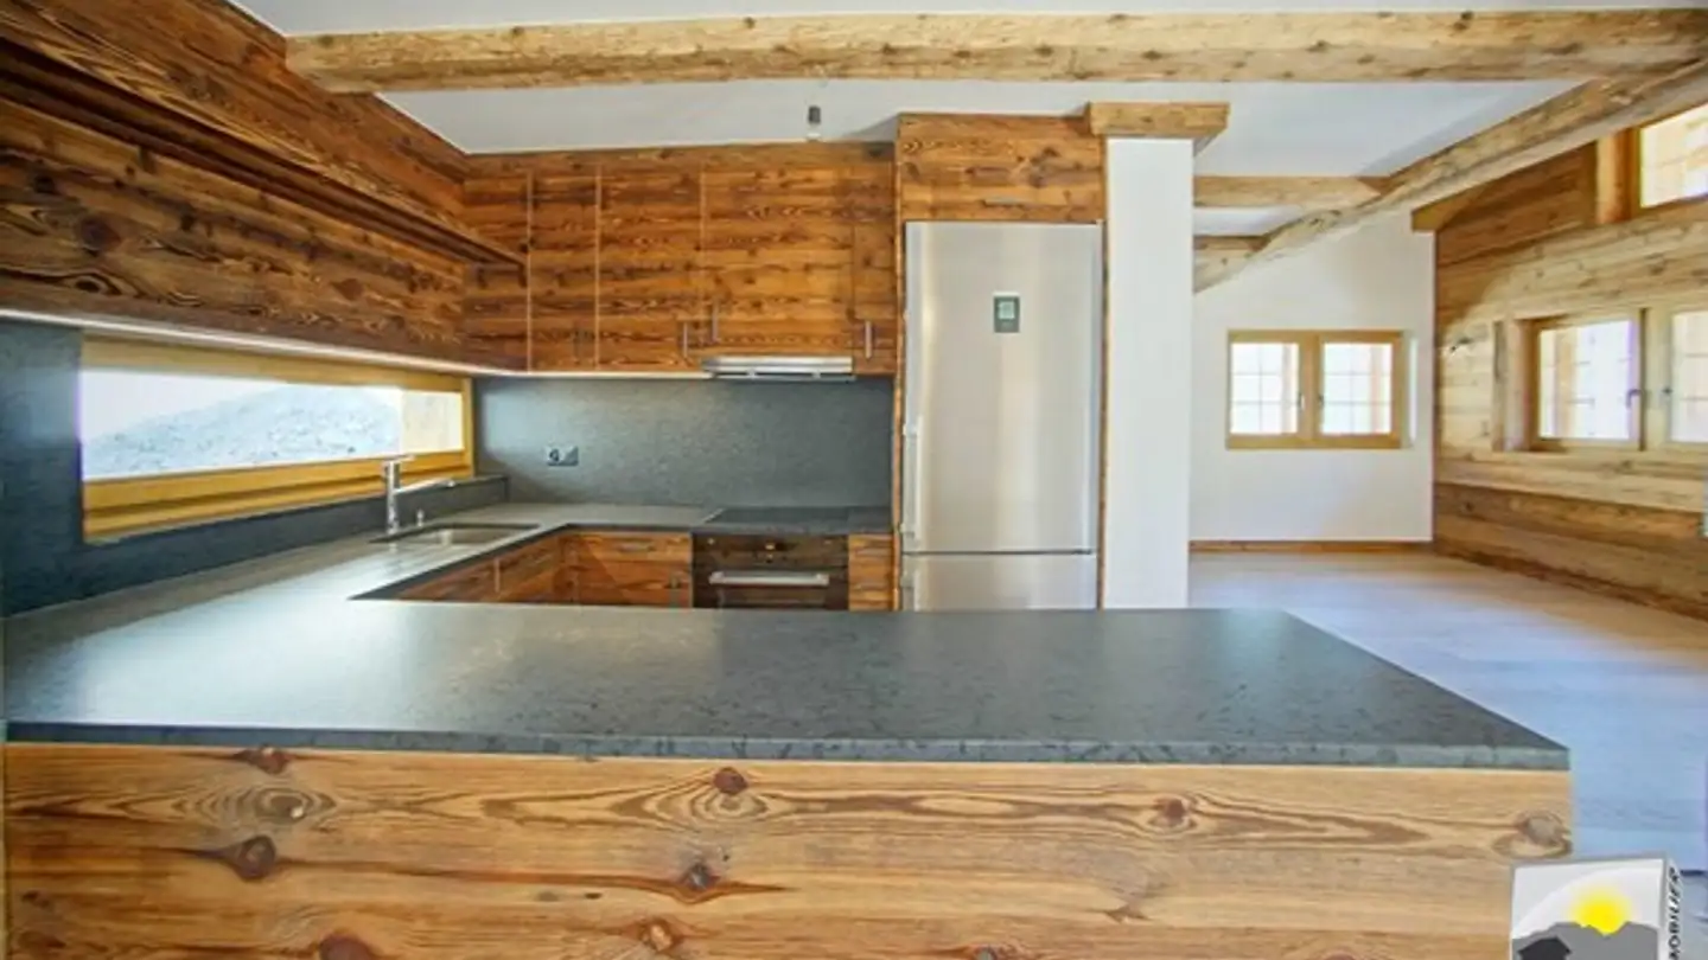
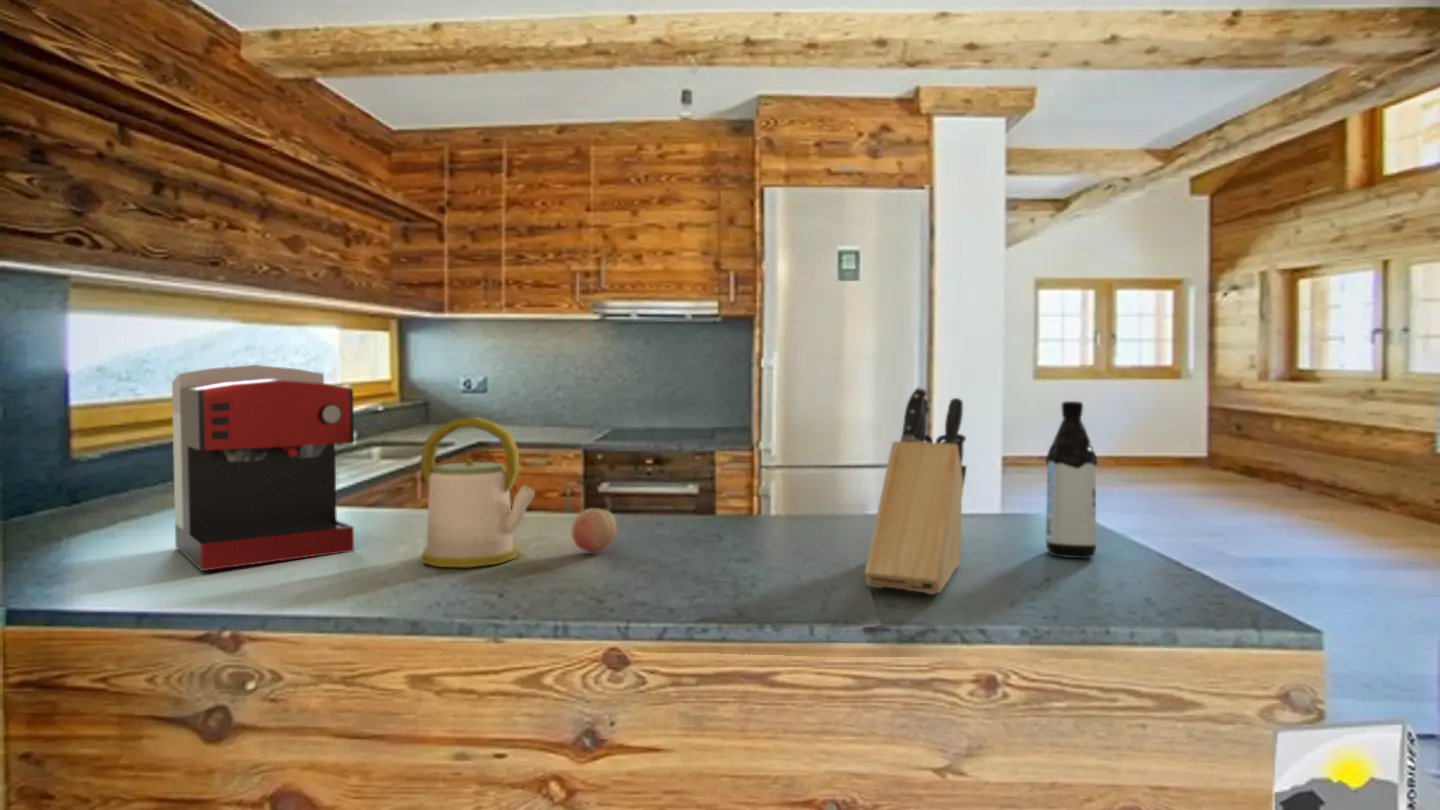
+ fruit (594, 530)
+ water bottle (1071, 478)
+ coffee maker (267, 458)
+ knife block (922, 480)
+ kettle (478, 487)
